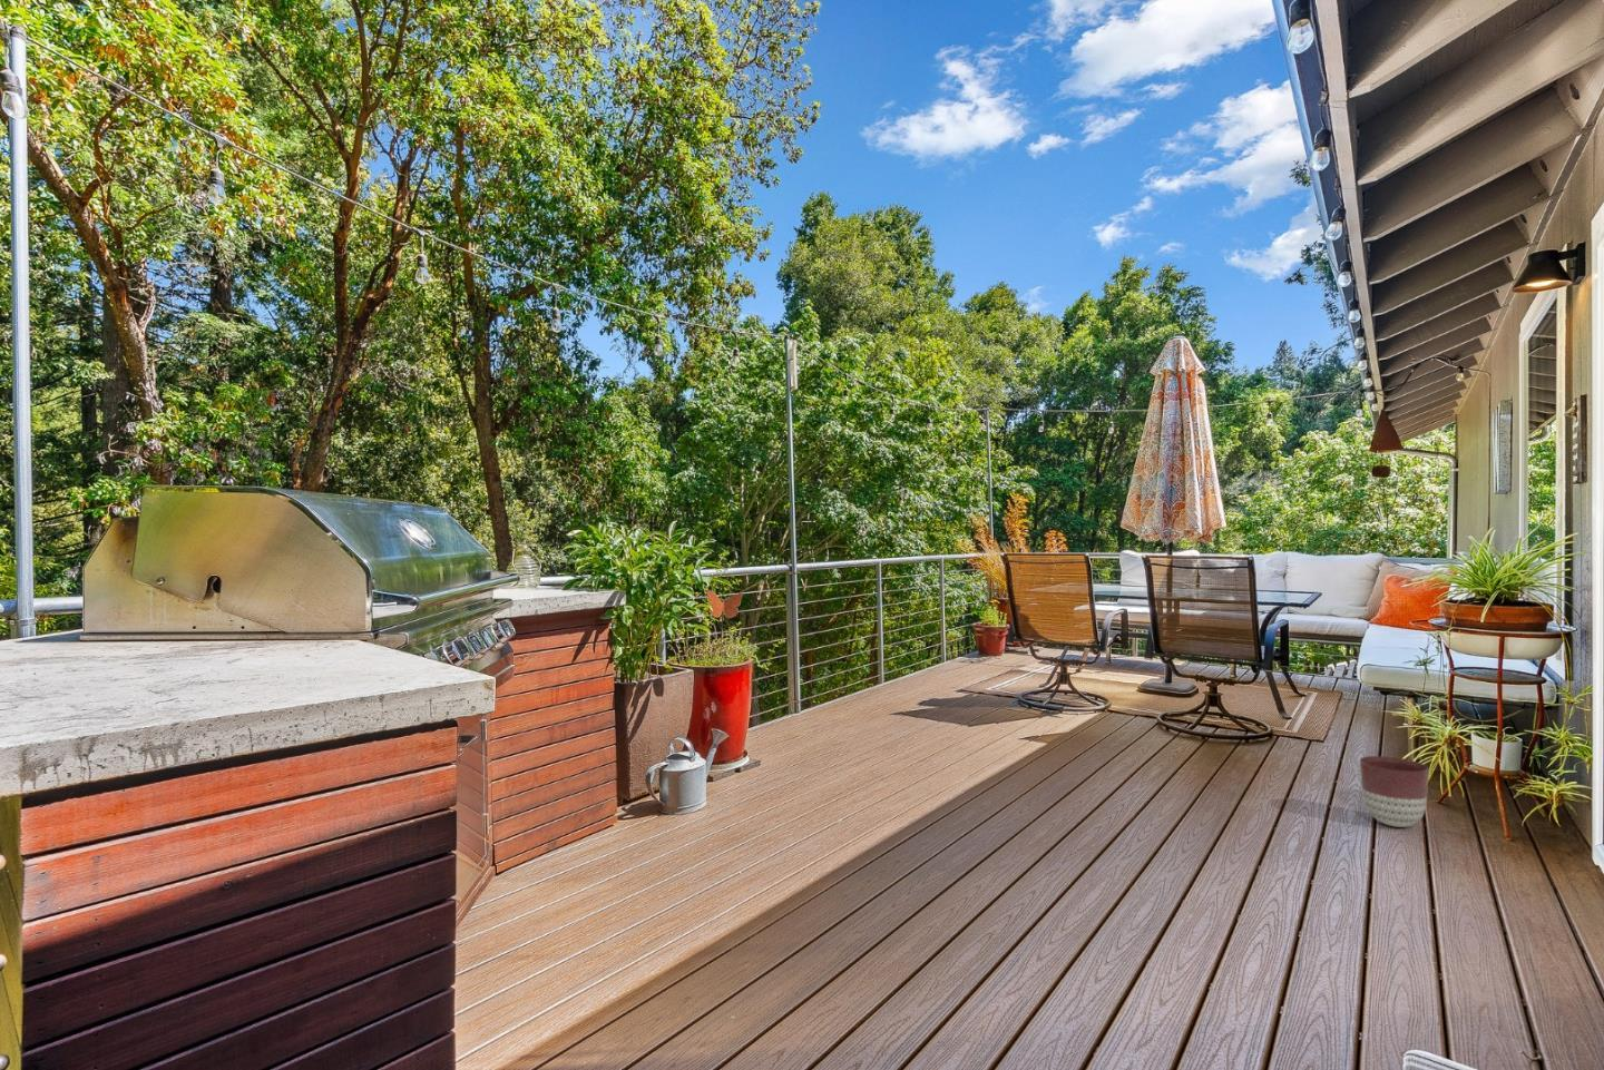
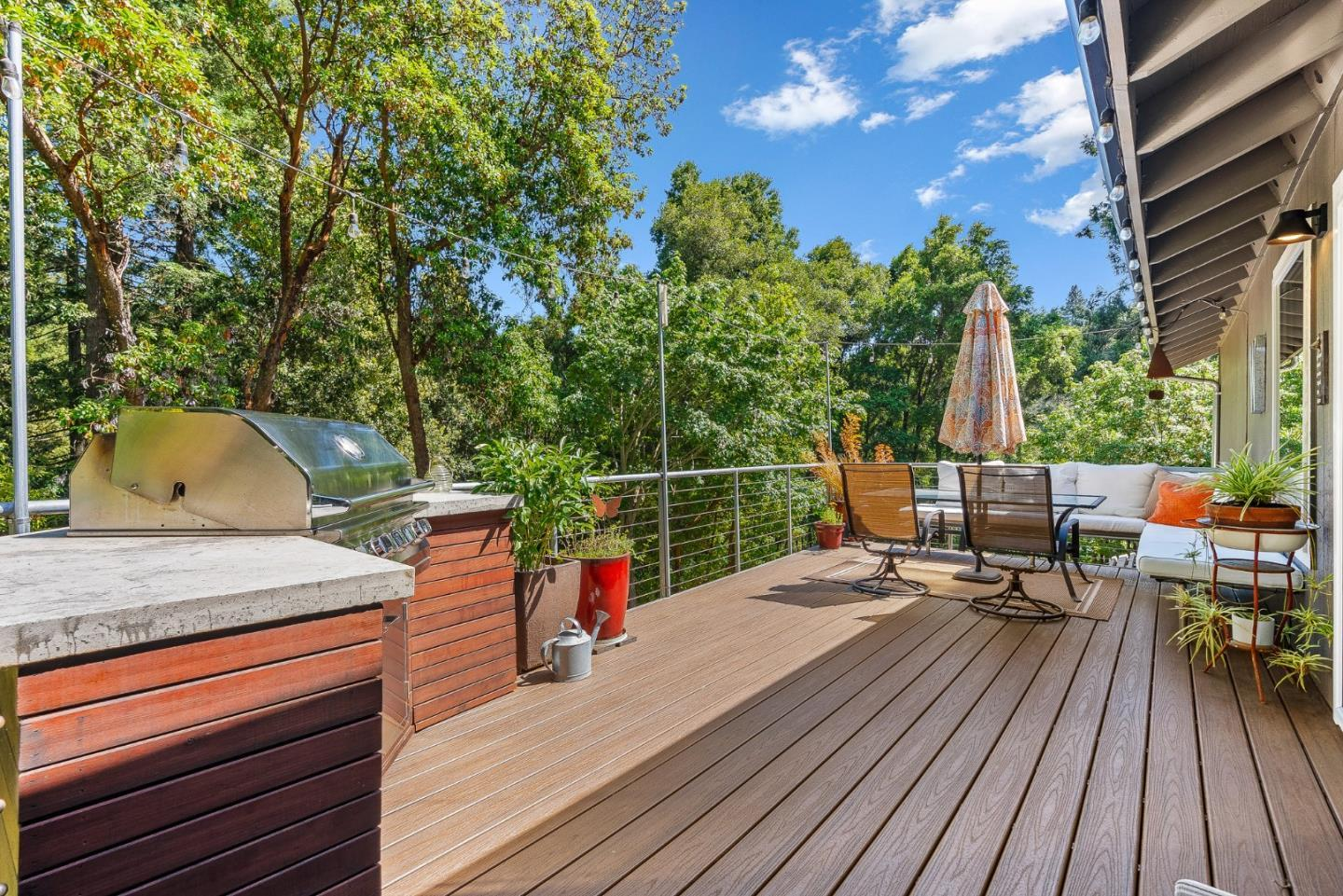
- planter (1394, 794)
